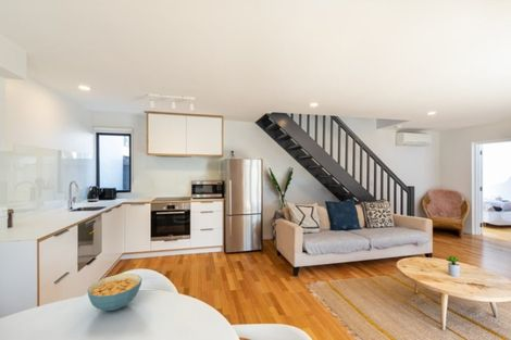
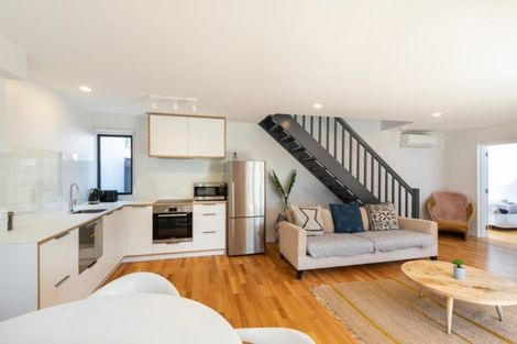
- cereal bowl (115, 294)
